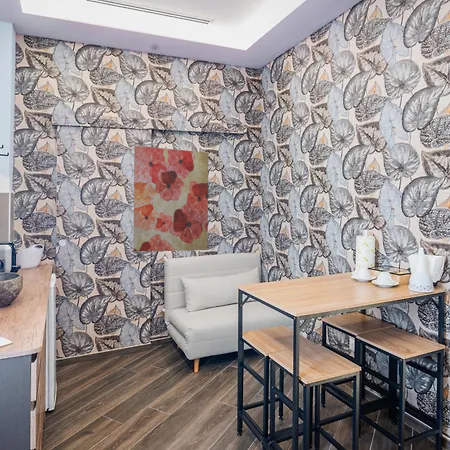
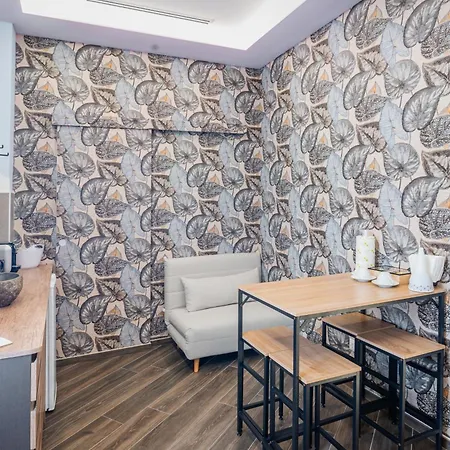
- wall art (172, 200)
